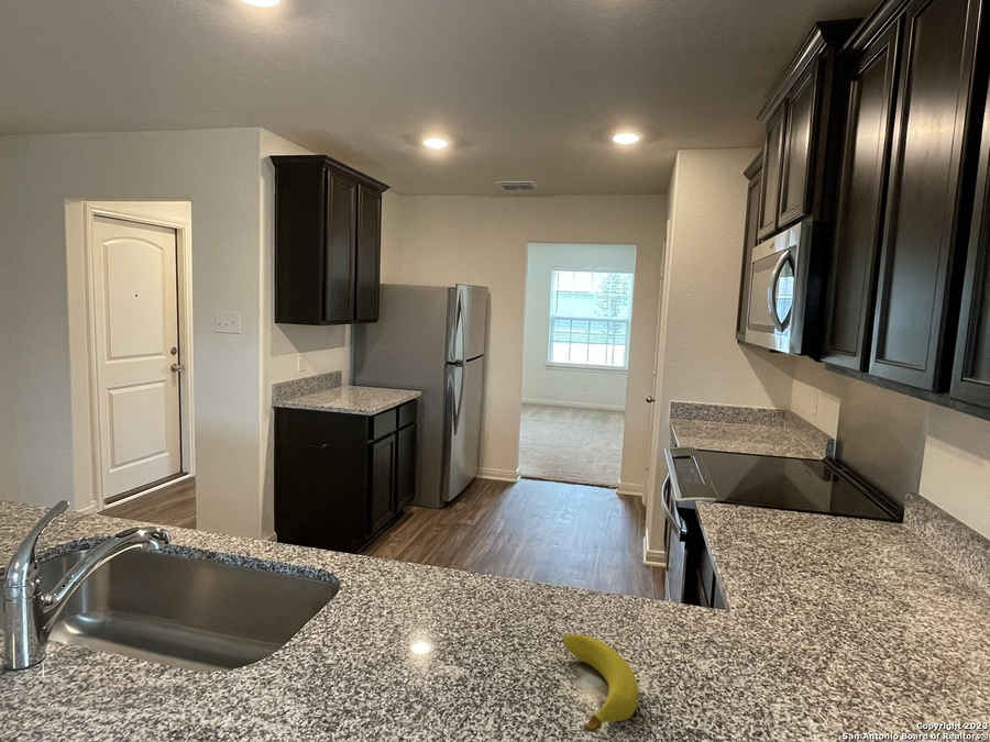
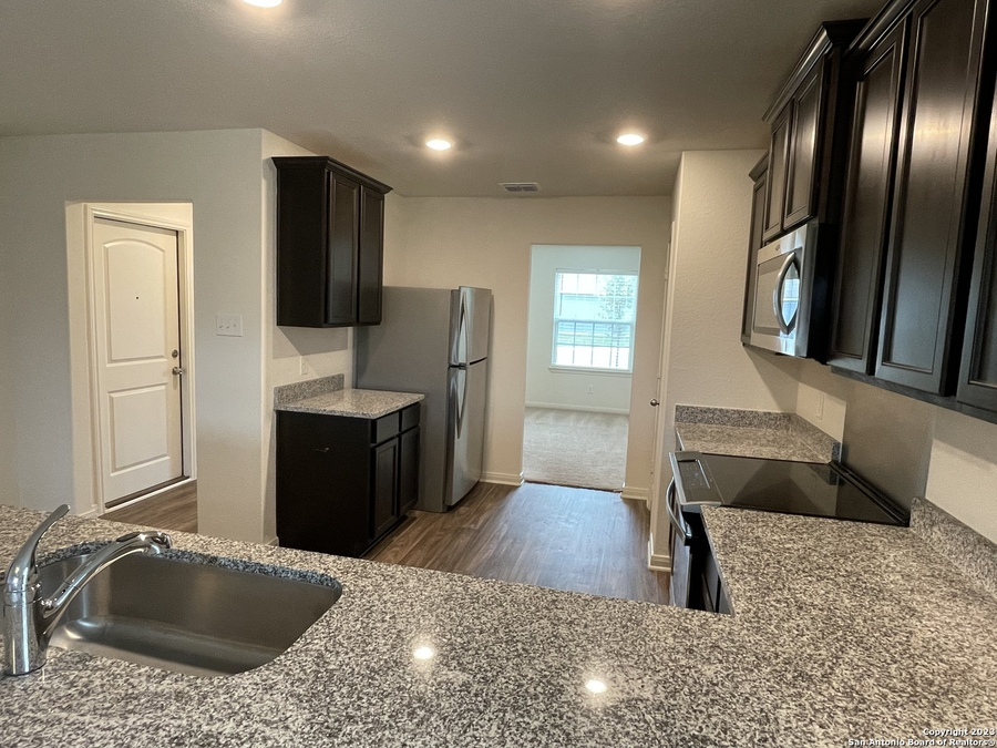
- fruit (594, 667)
